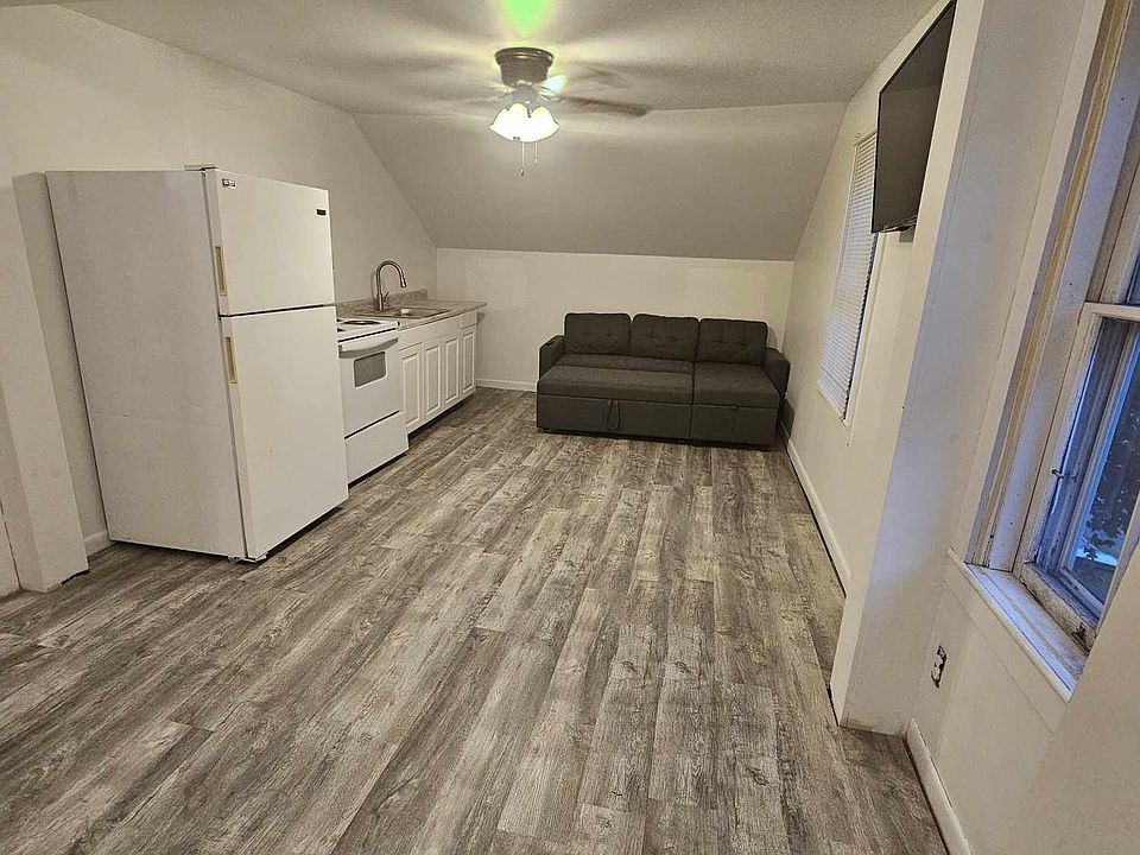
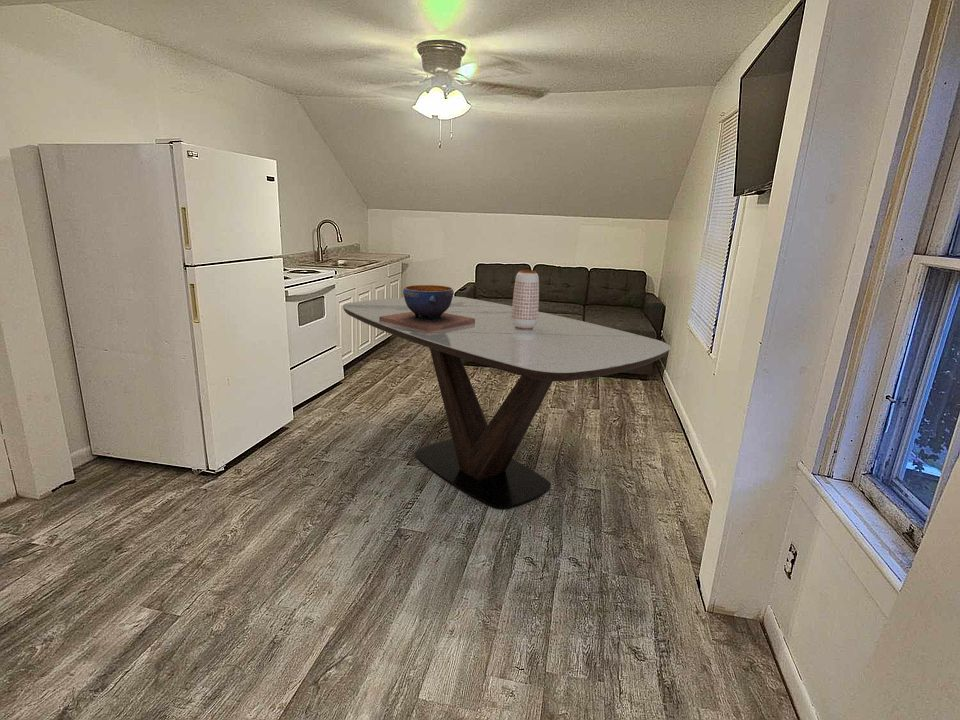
+ planter (525, 299)
+ decorative bowl (427, 304)
+ dining table (477, 399)
